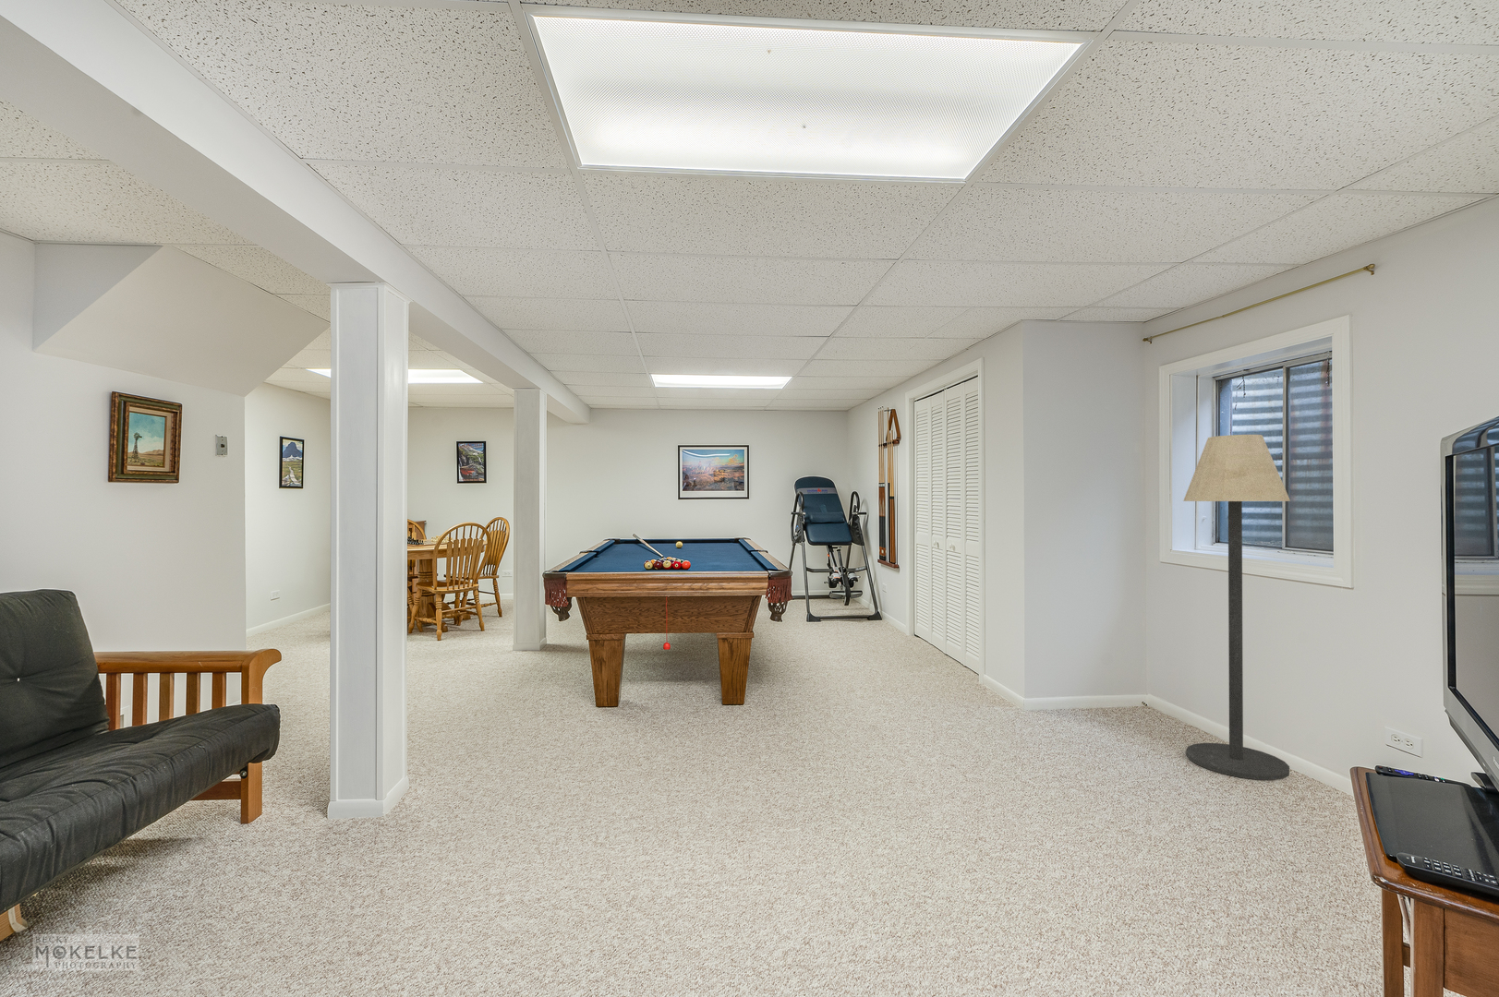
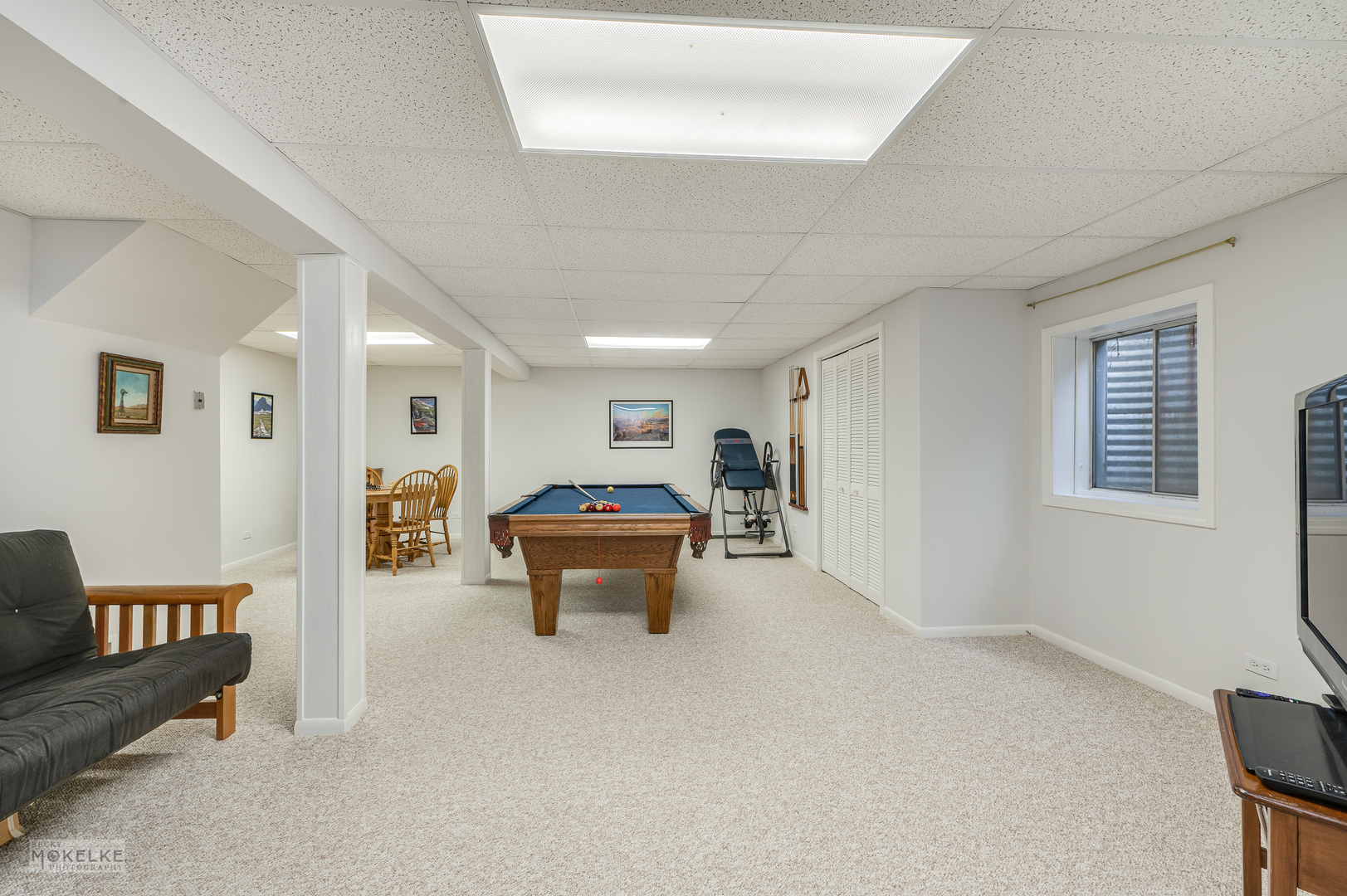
- floor lamp (1235, 599)
